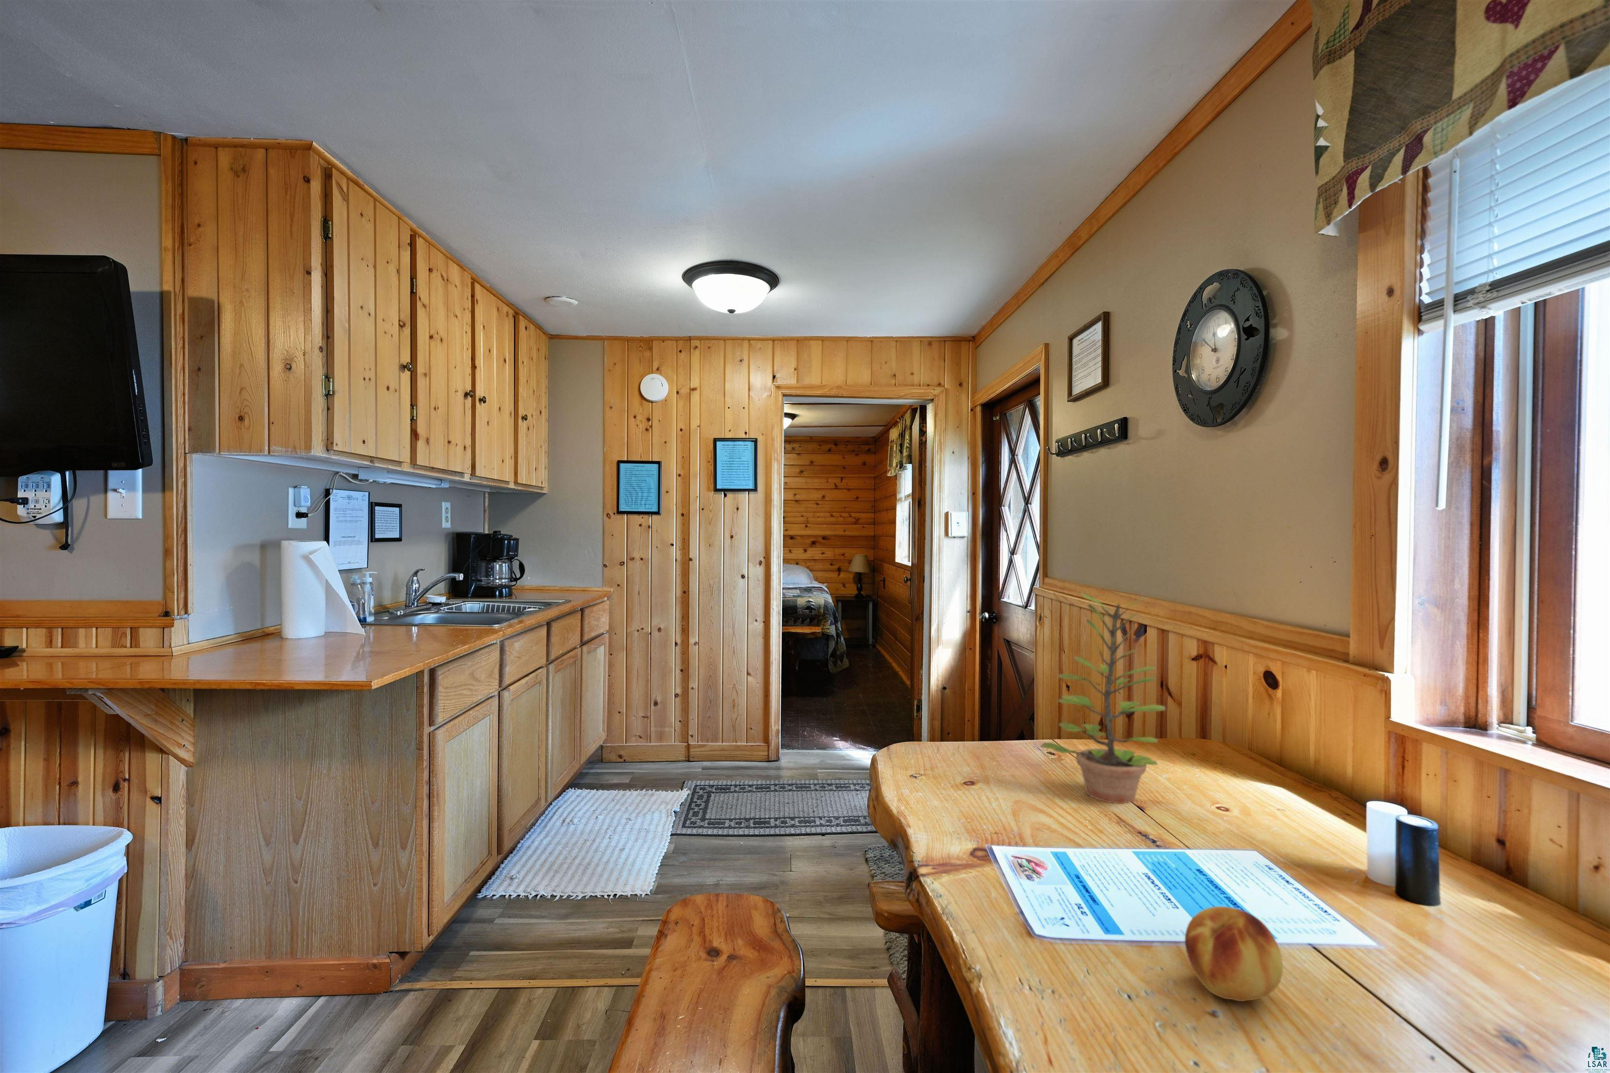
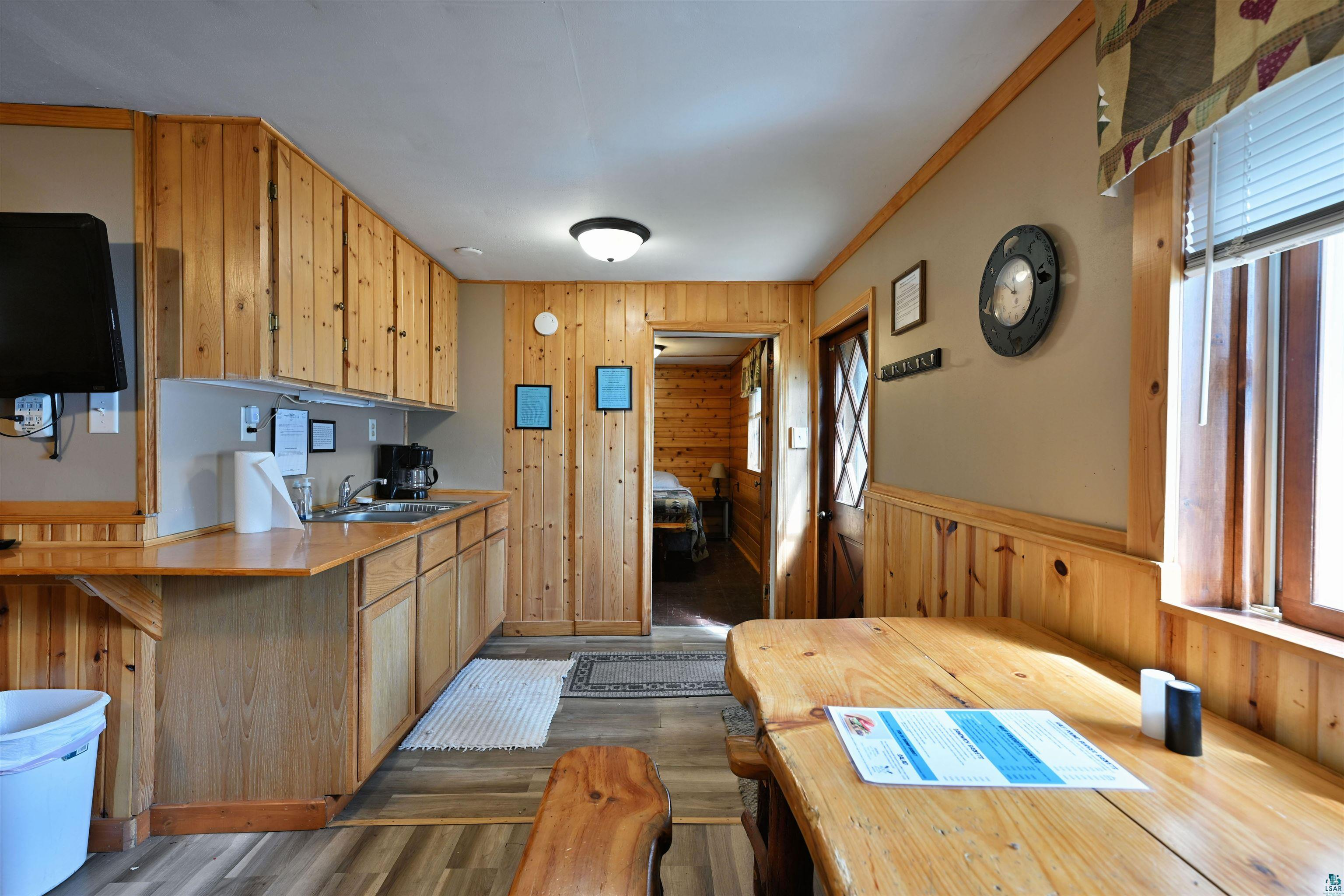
- fruit (1233, 952)
- plant (1102, 693)
